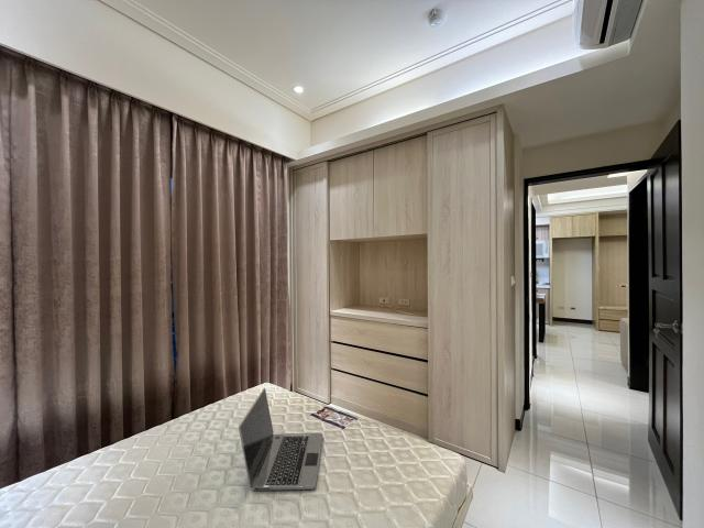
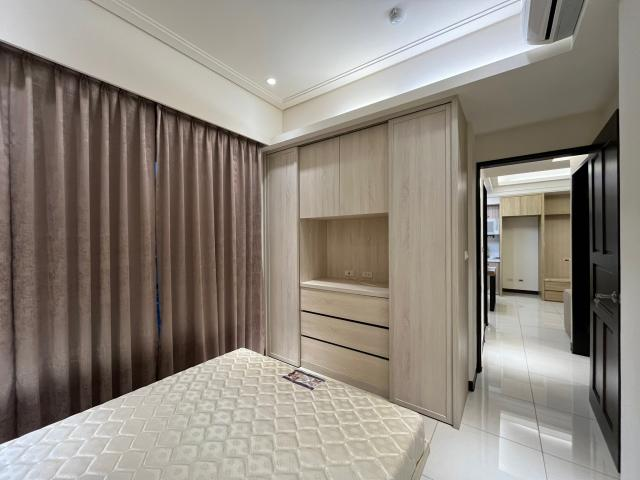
- laptop (286, 433)
